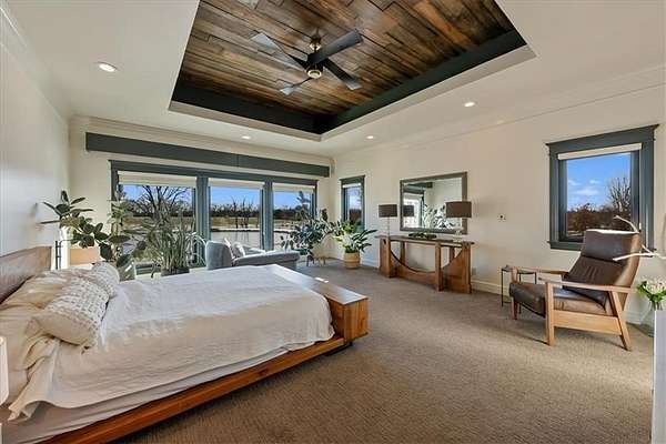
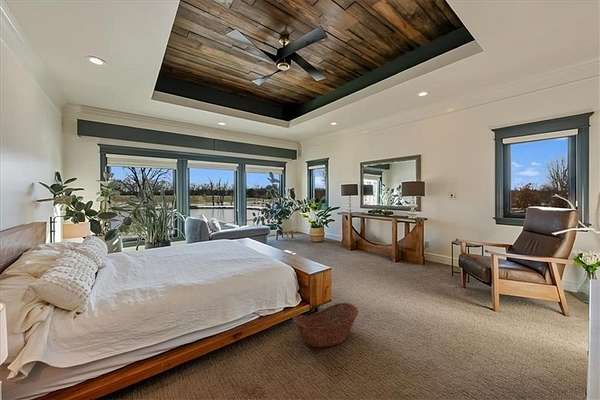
+ basket (326, 324)
